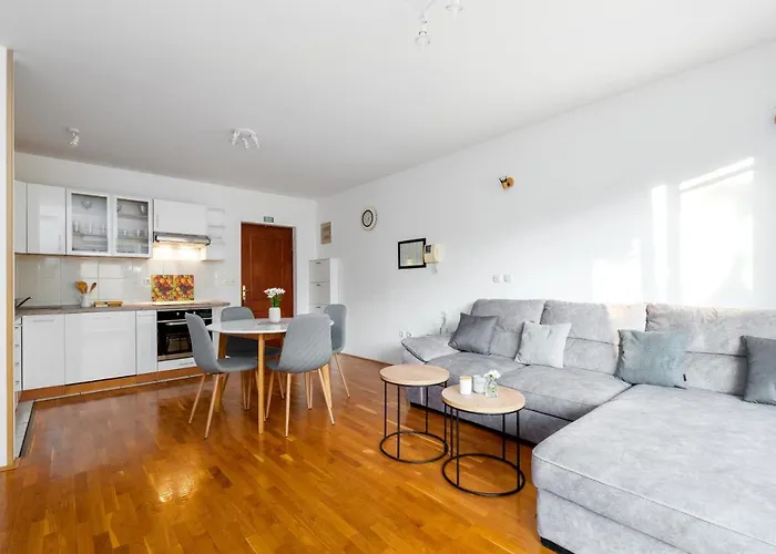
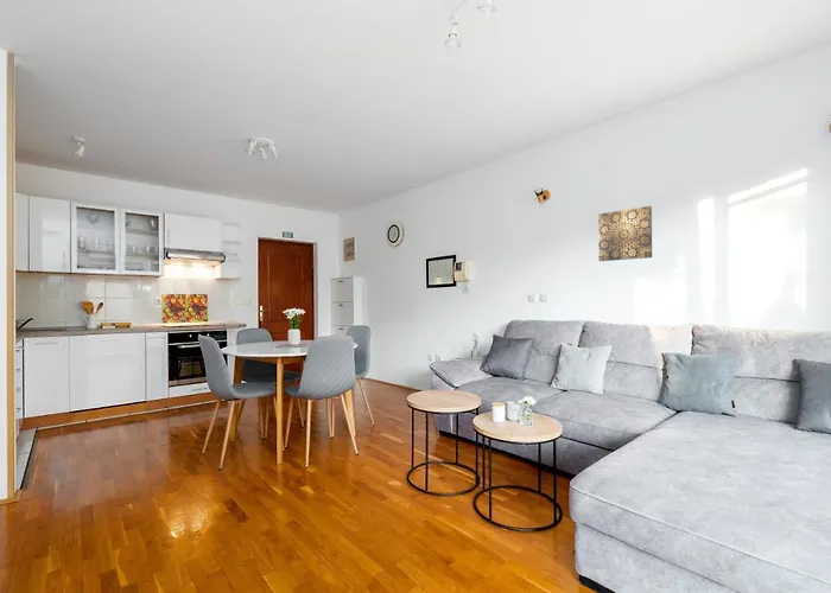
+ wall art (623, 235)
